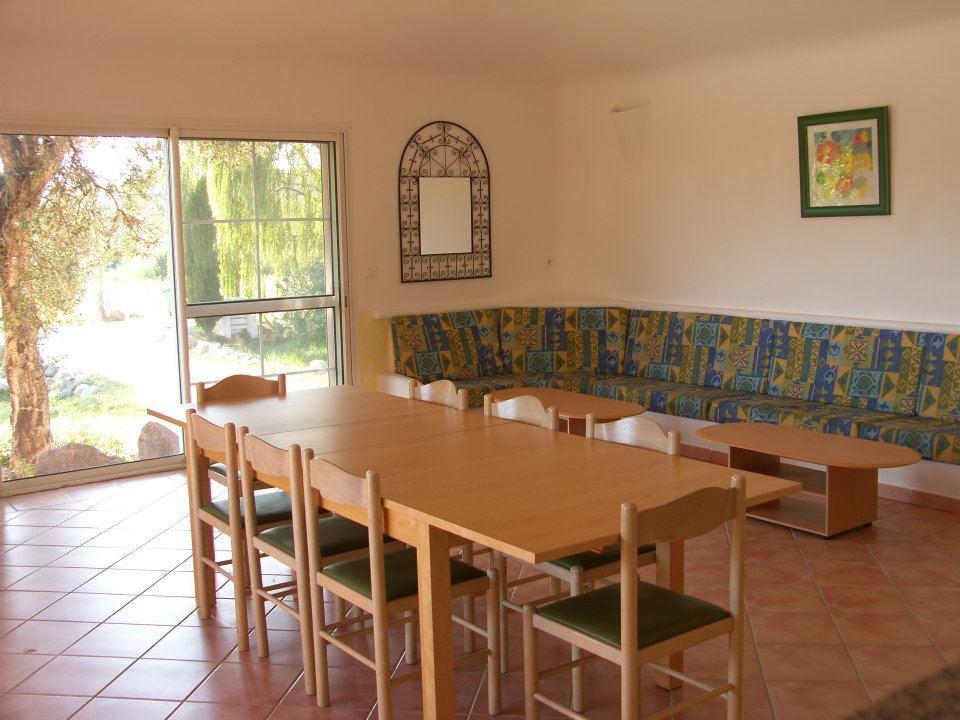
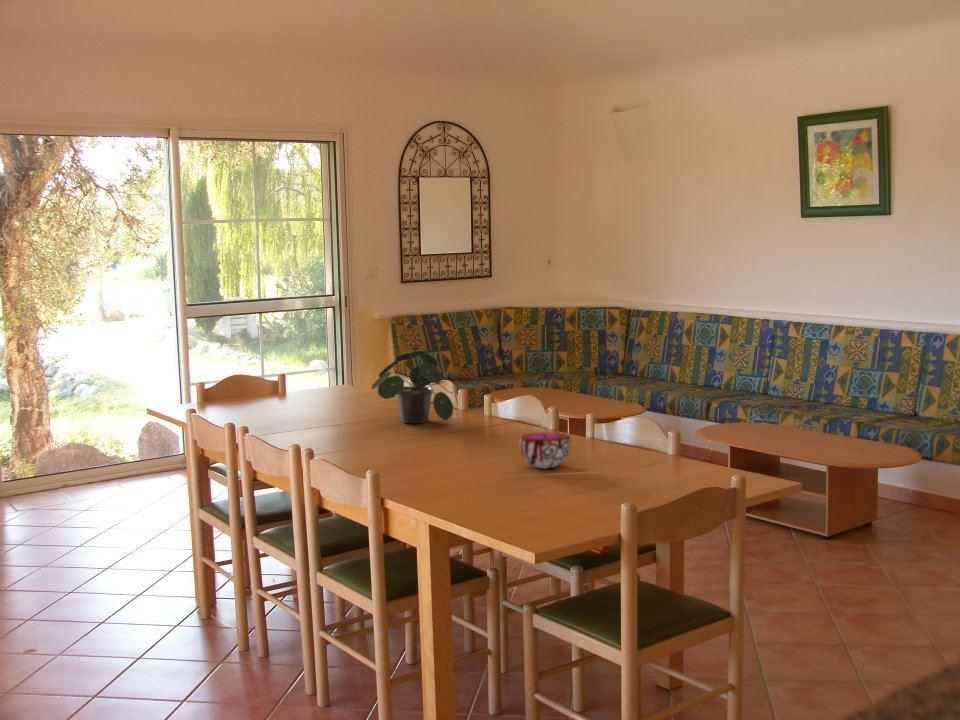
+ decorative bowl (545, 451)
+ potted plant (415, 386)
